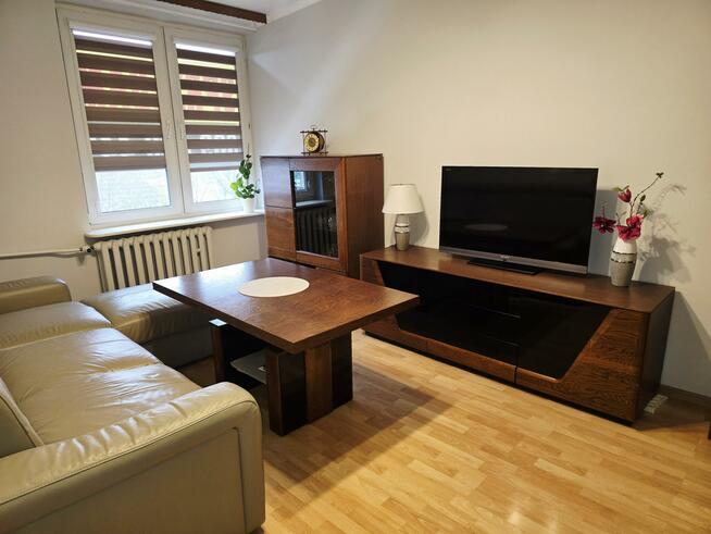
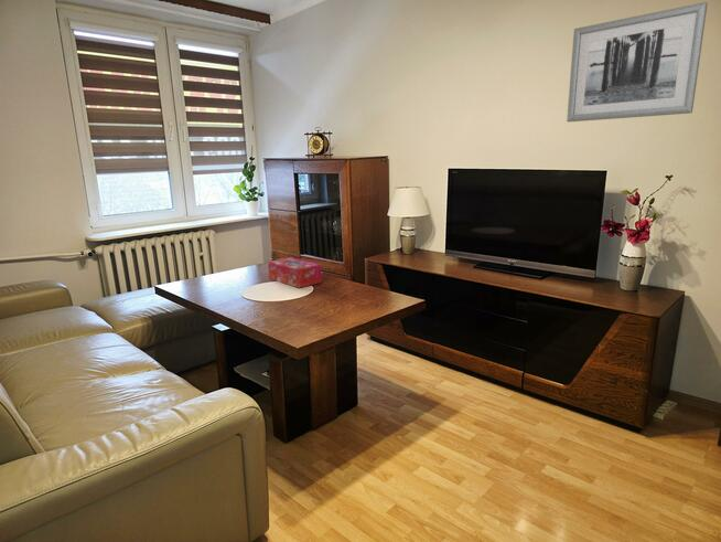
+ wall art (629, 68)
+ tissue box (294, 272)
